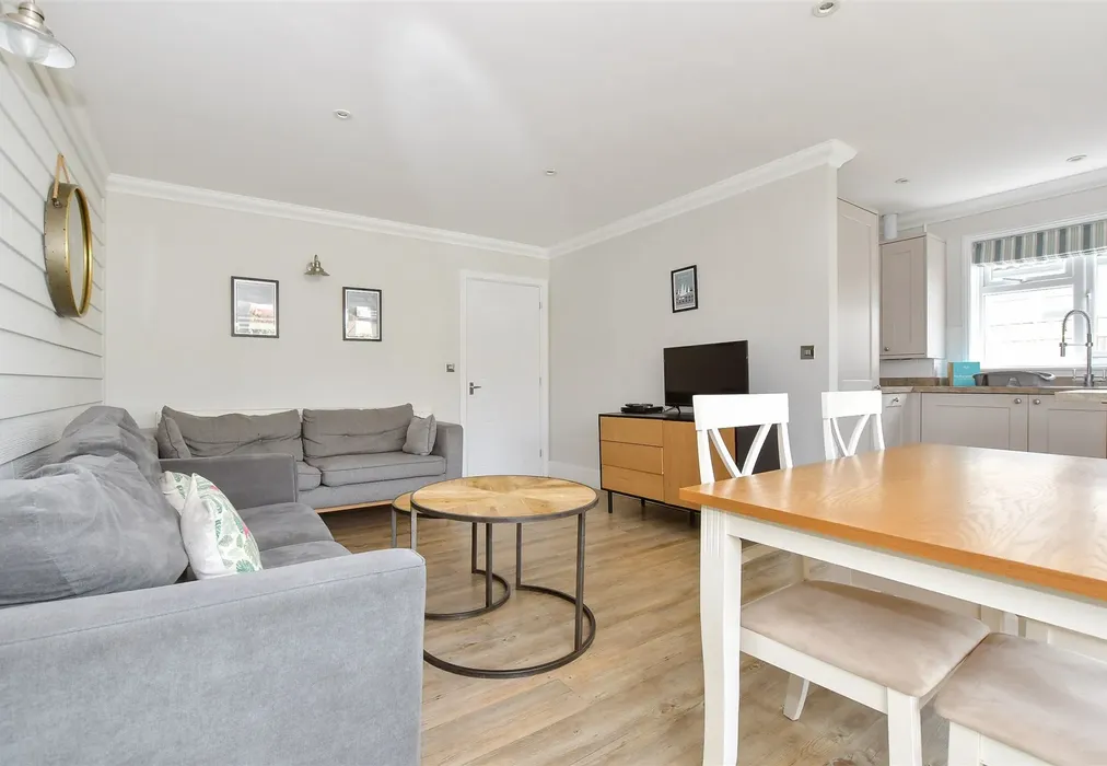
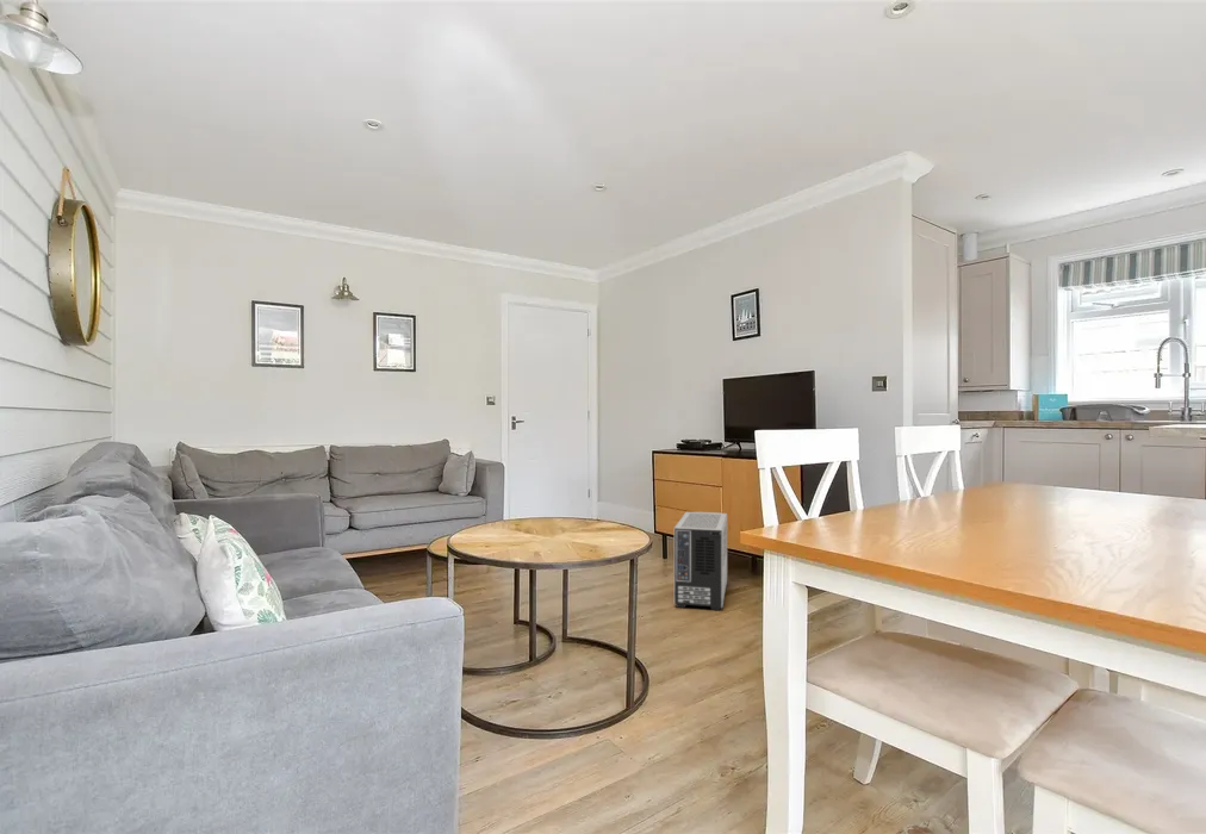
+ air purifier (702, 556)
